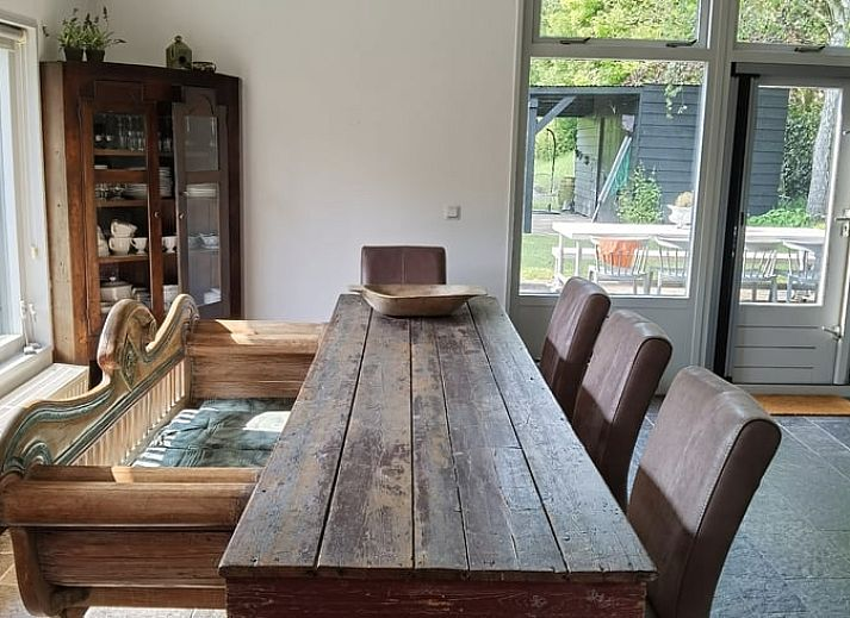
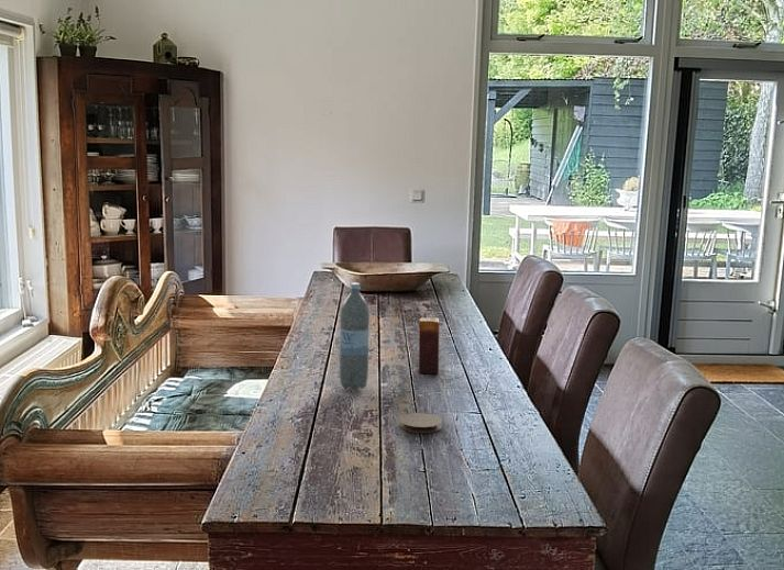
+ coaster (420, 422)
+ candle (429, 345)
+ water bottle (354, 336)
